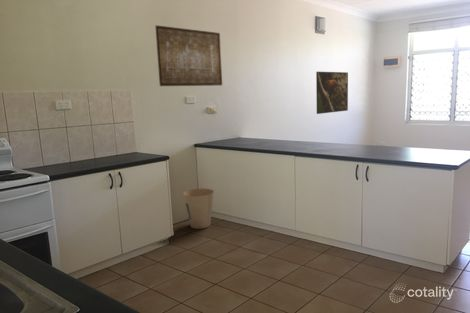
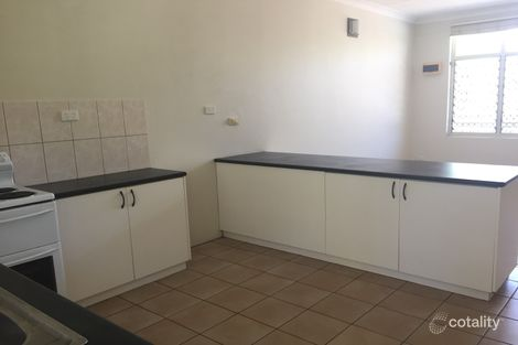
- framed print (333, 92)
- trash can (199, 208)
- wall art (191, 57)
